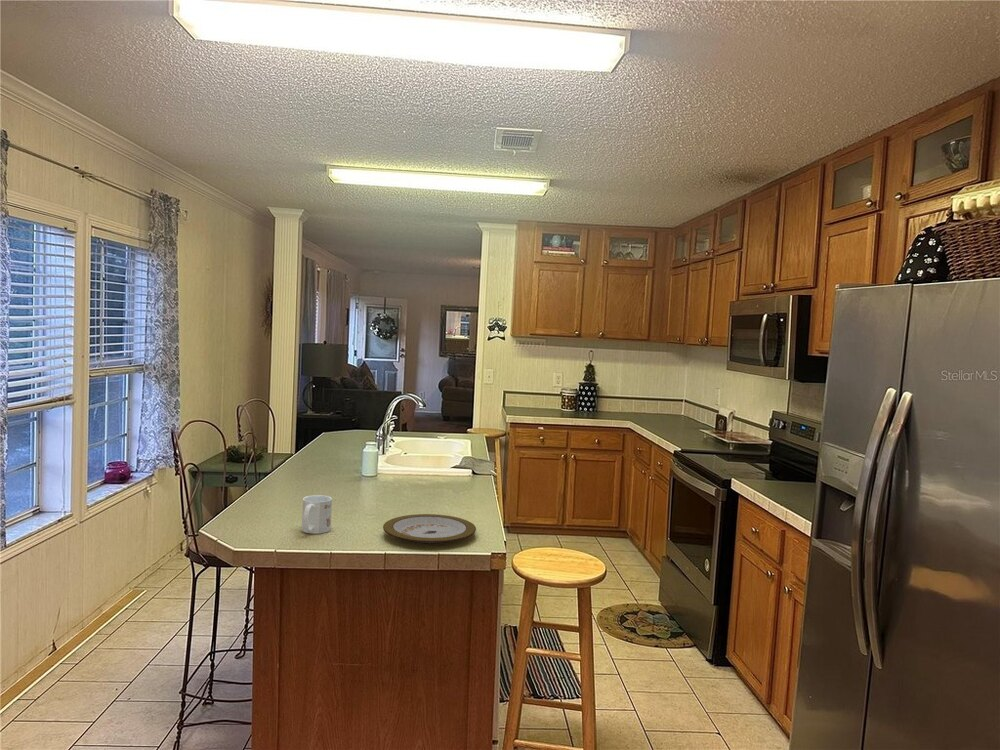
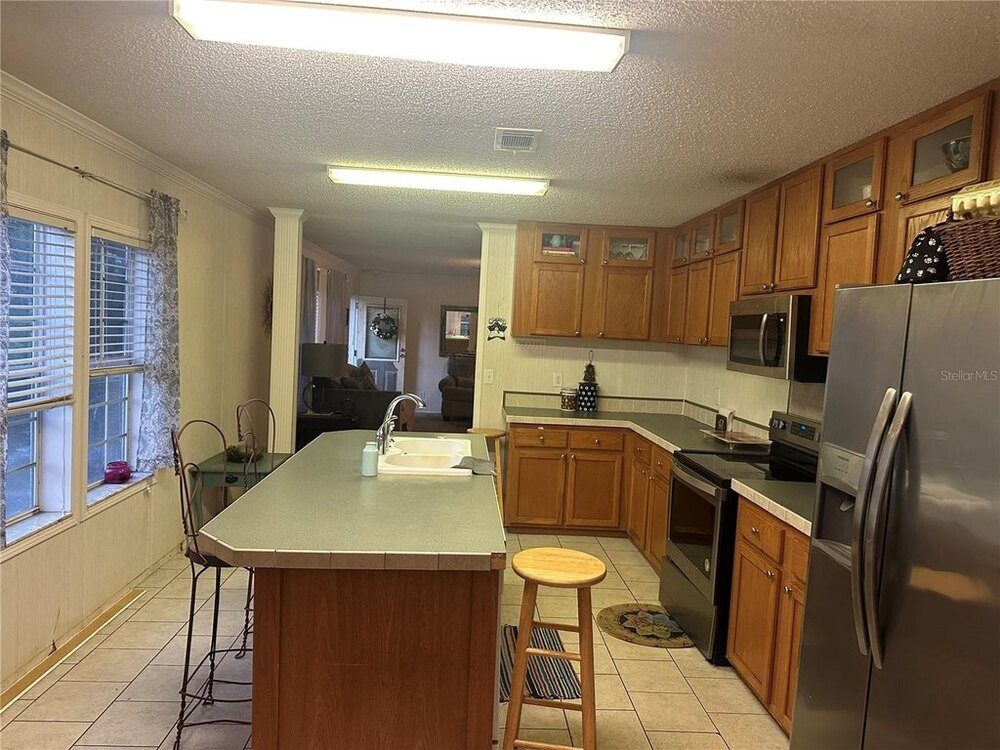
- plate (429, 530)
- mug (314, 515)
